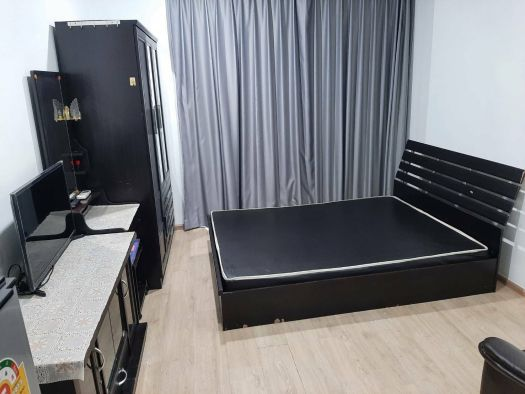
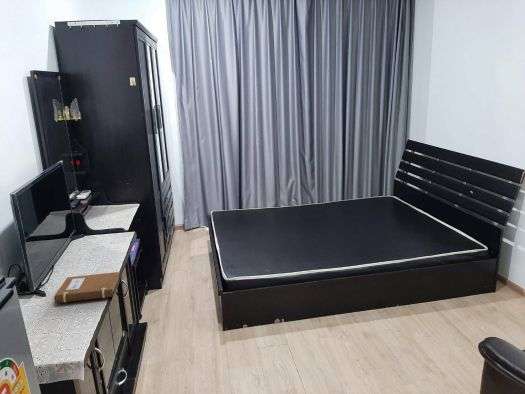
+ notebook (87, 287)
